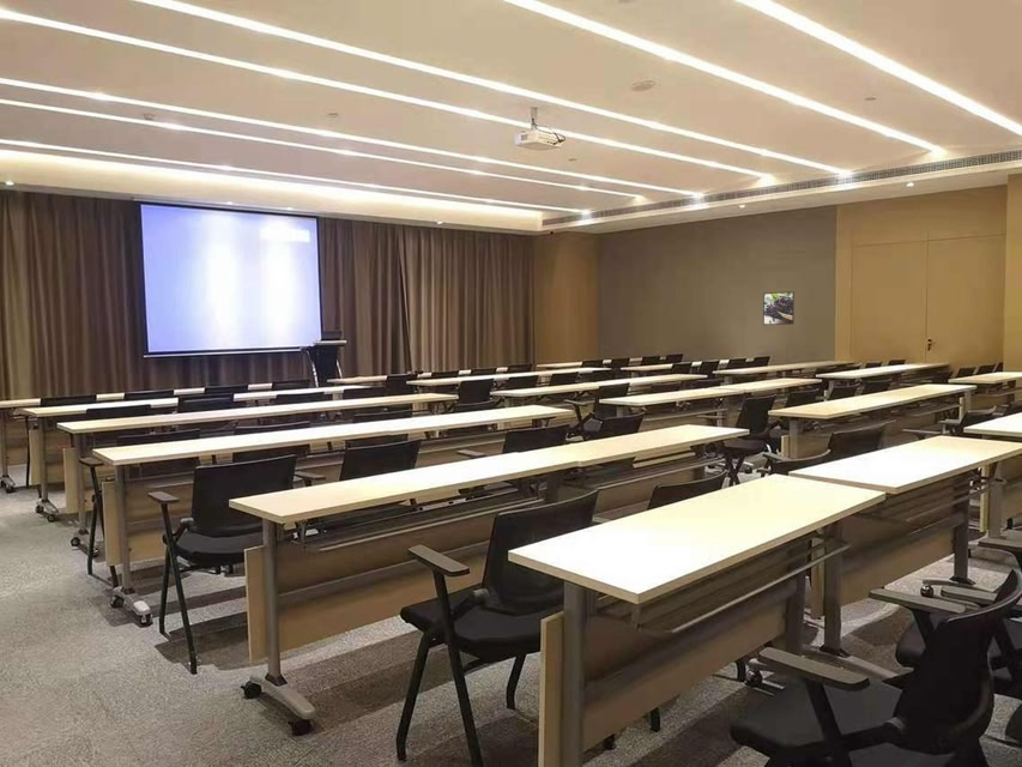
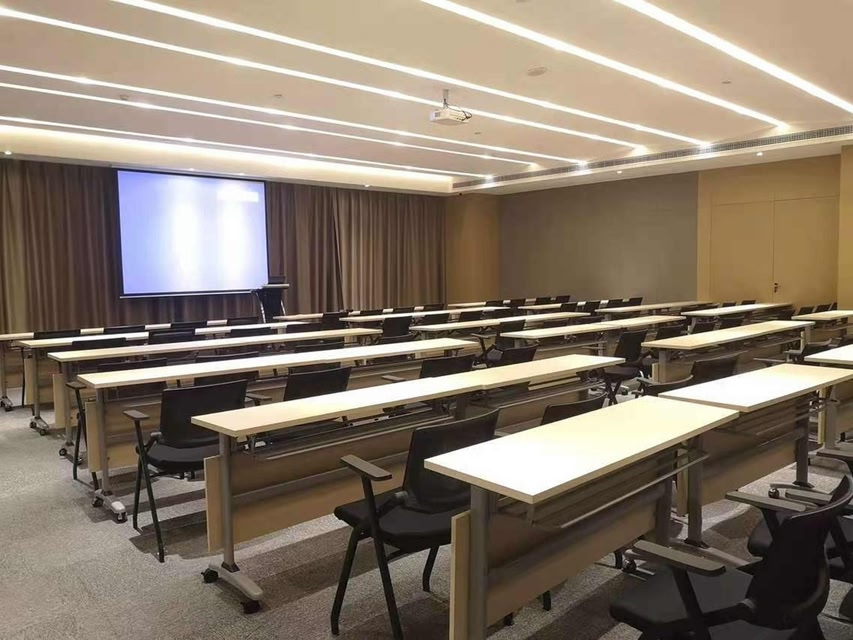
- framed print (778, 308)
